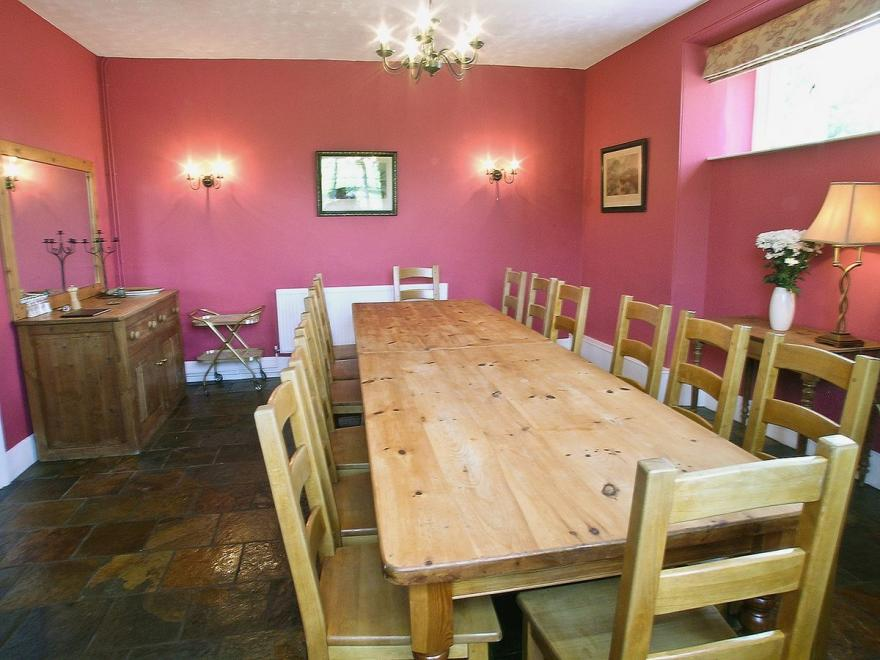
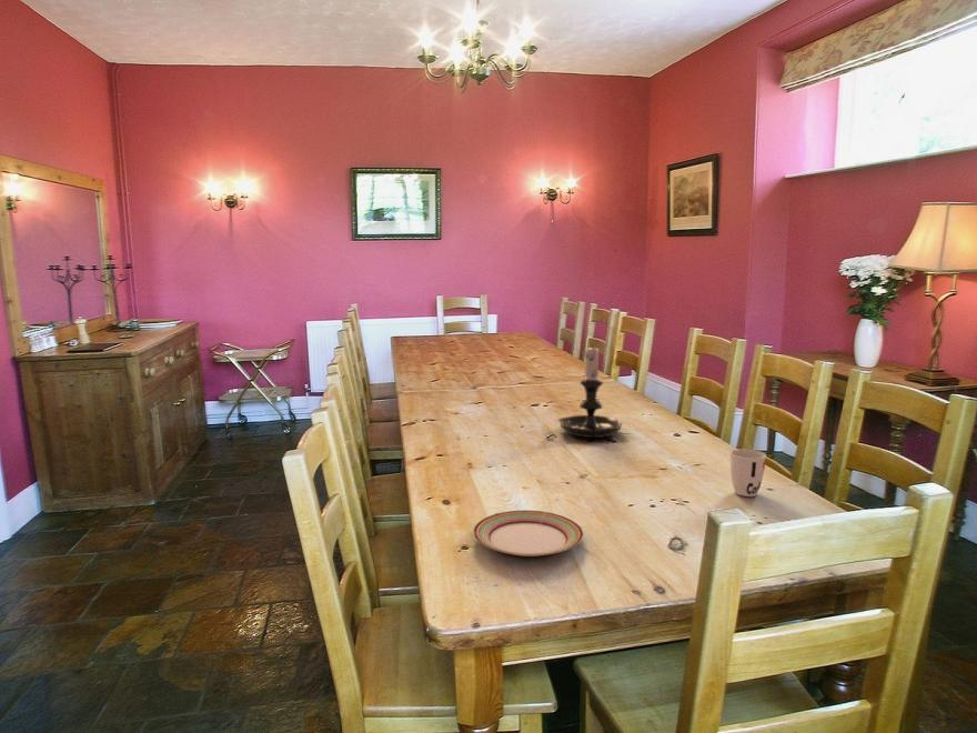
+ cup (746, 473)
+ candle holder (590, 388)
+ plate (527, 535)
